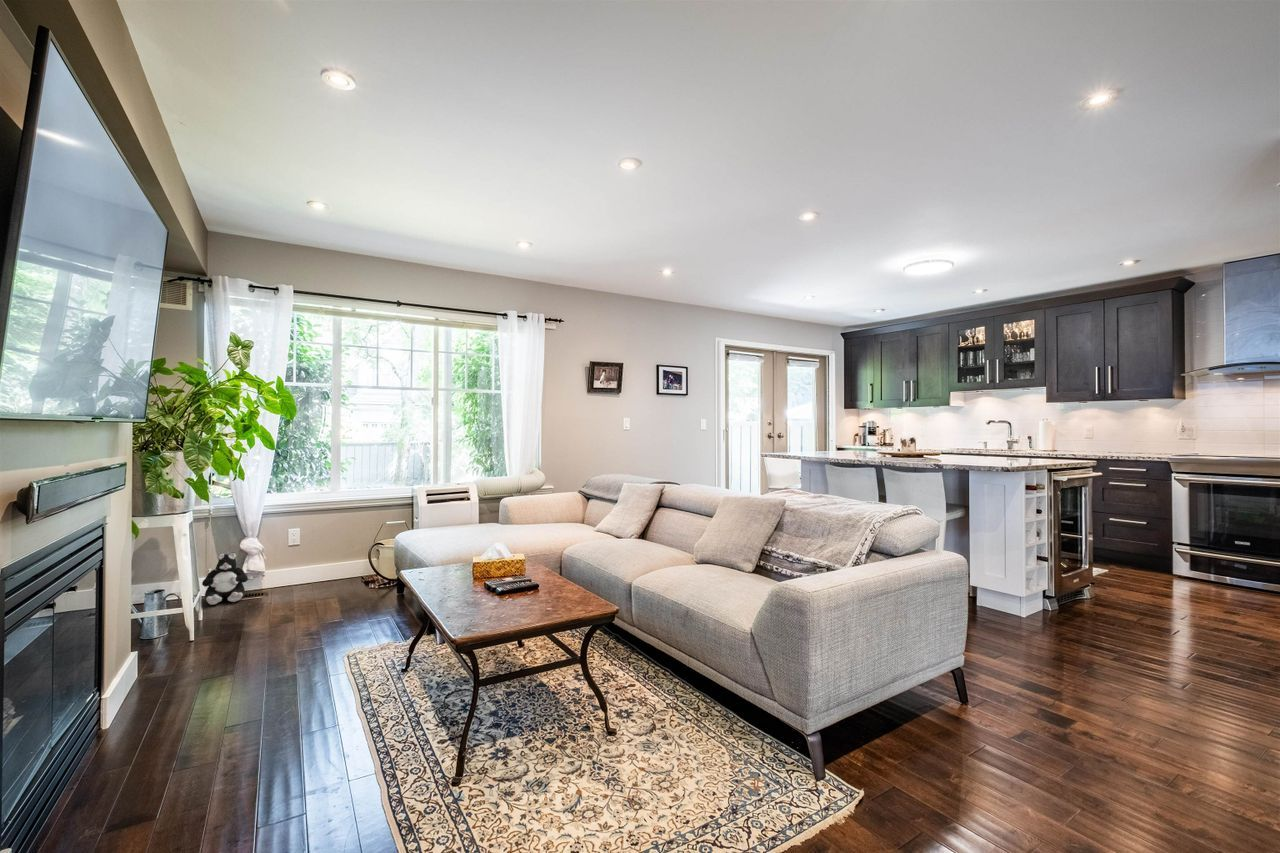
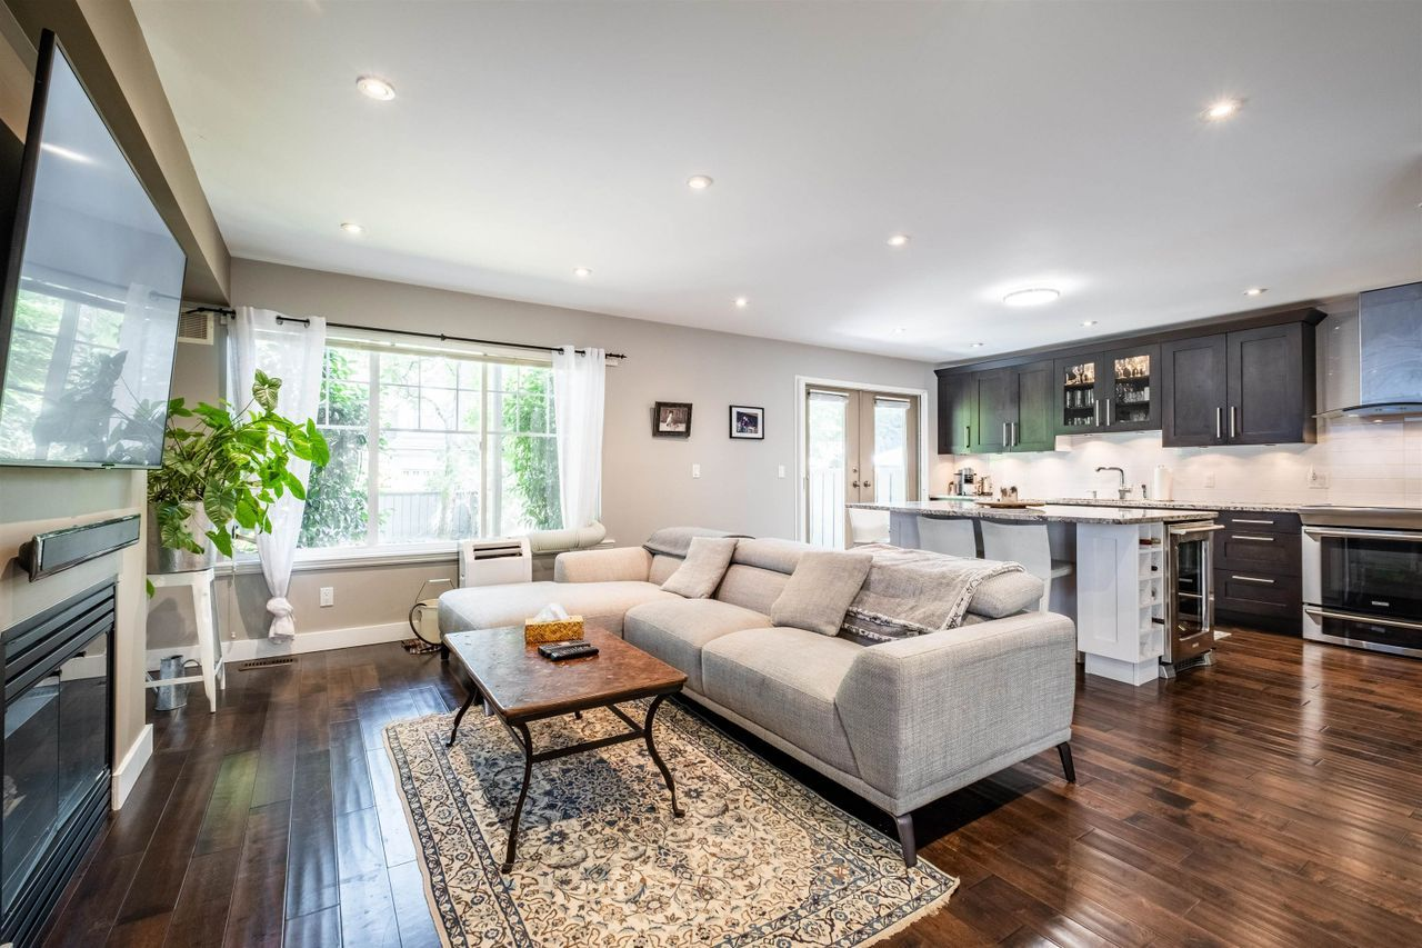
- plush toy (225, 577)
